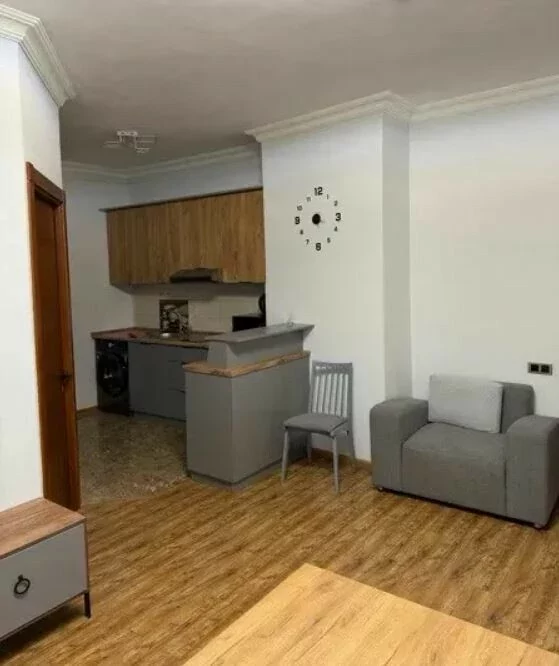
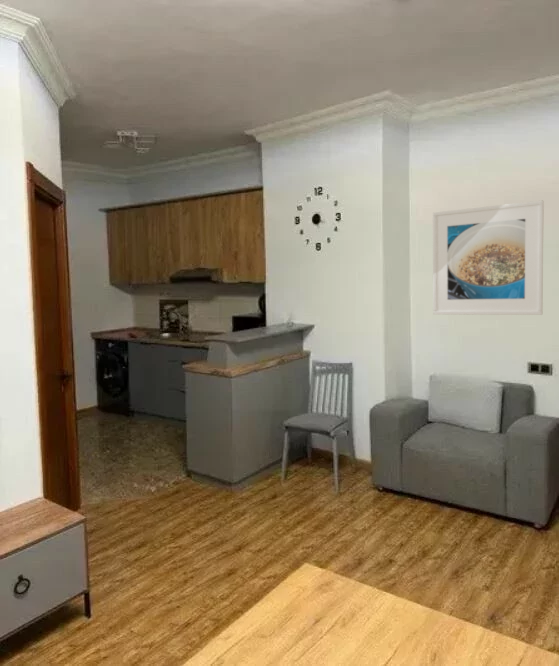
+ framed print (484, 261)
